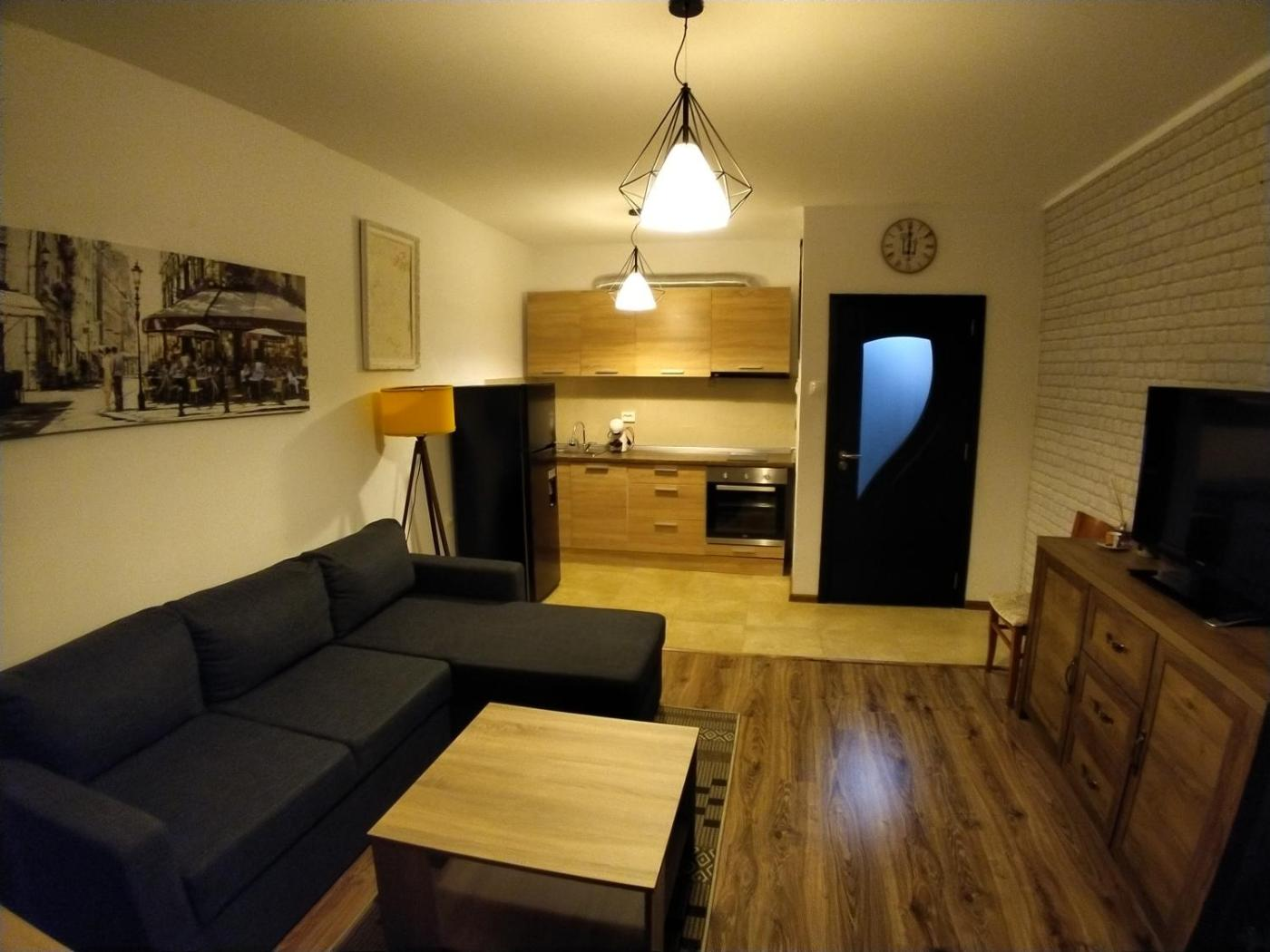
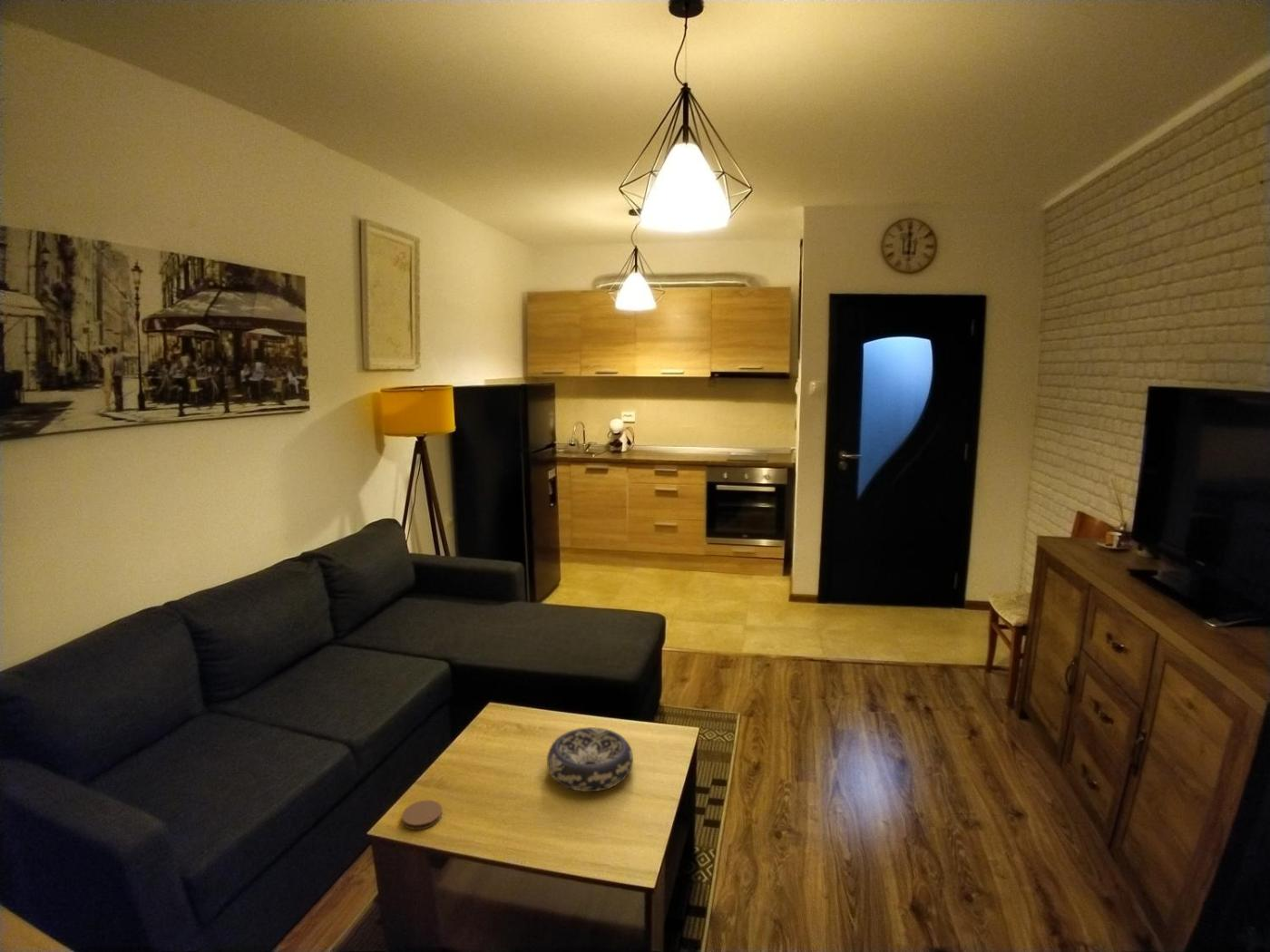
+ decorative bowl (590, 758)
+ coaster (422, 814)
